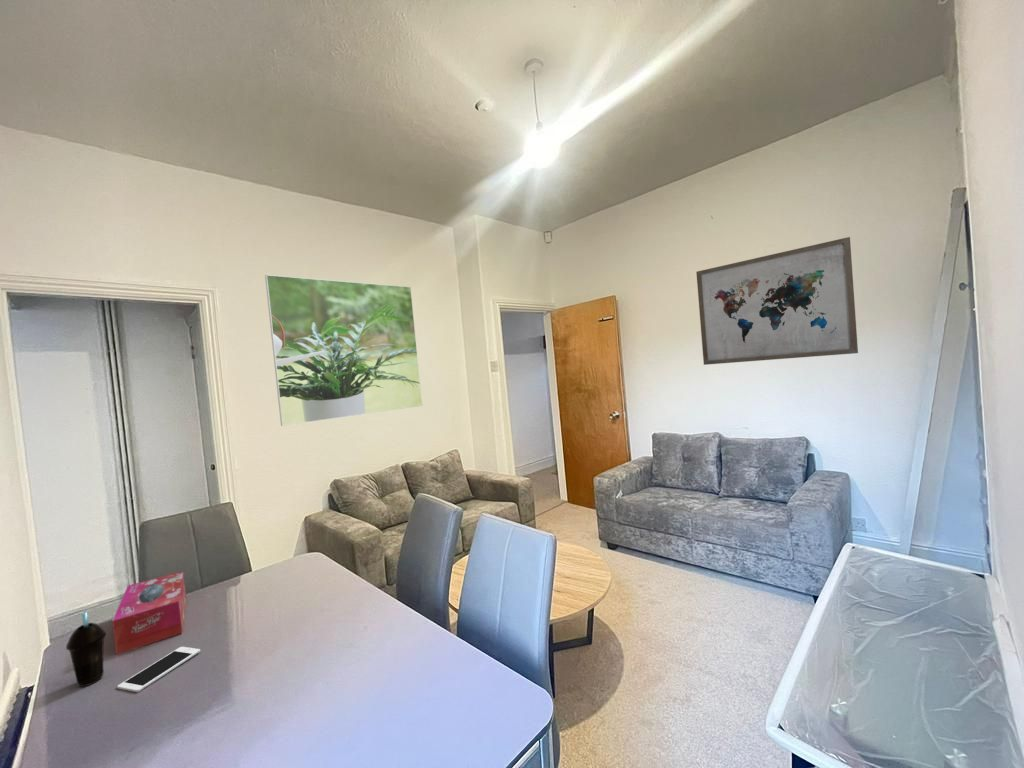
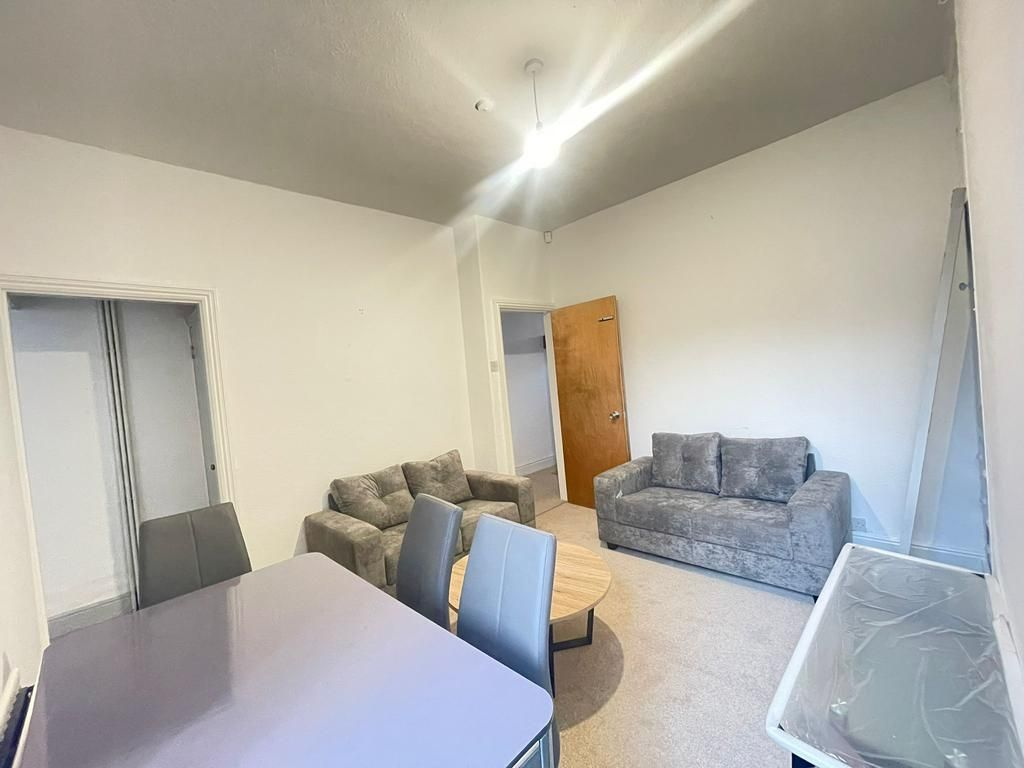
- cell phone (161, 667)
- tissue box (153, 608)
- cup (87, 646)
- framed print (353, 348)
- wall art (768, 308)
